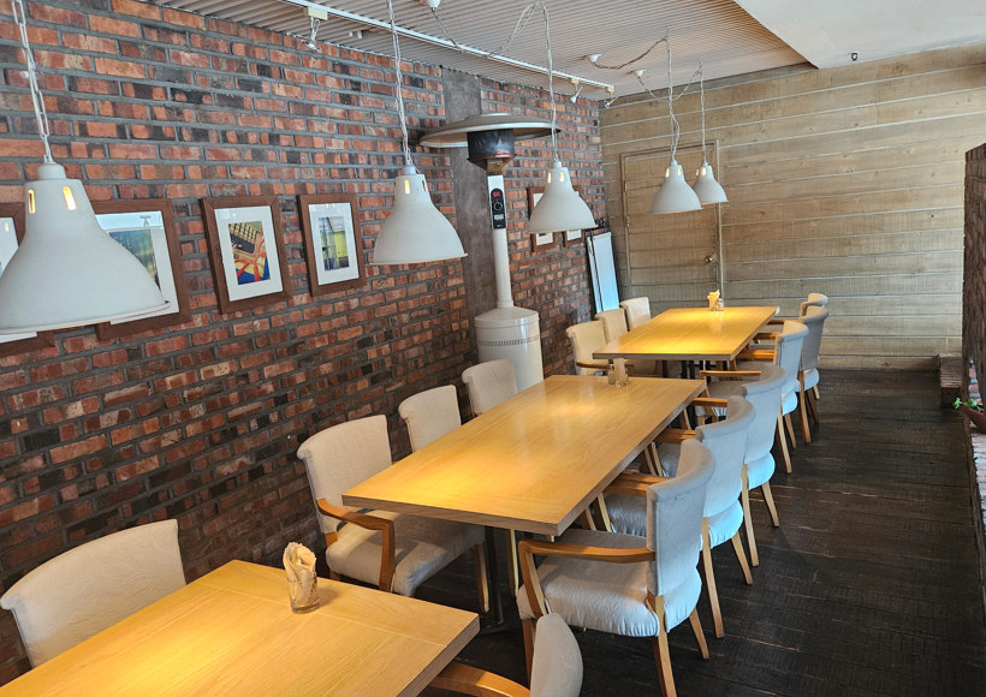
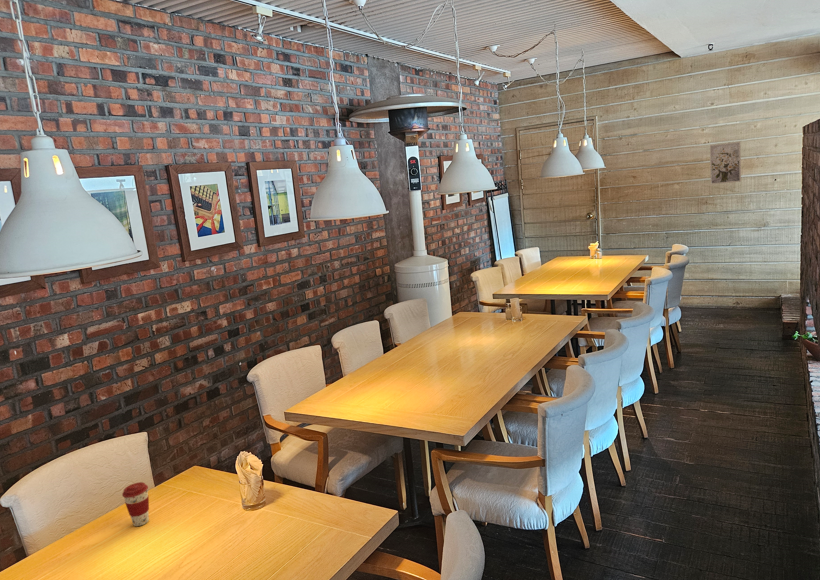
+ coffee cup (137, 504)
+ wall art (725, 163)
